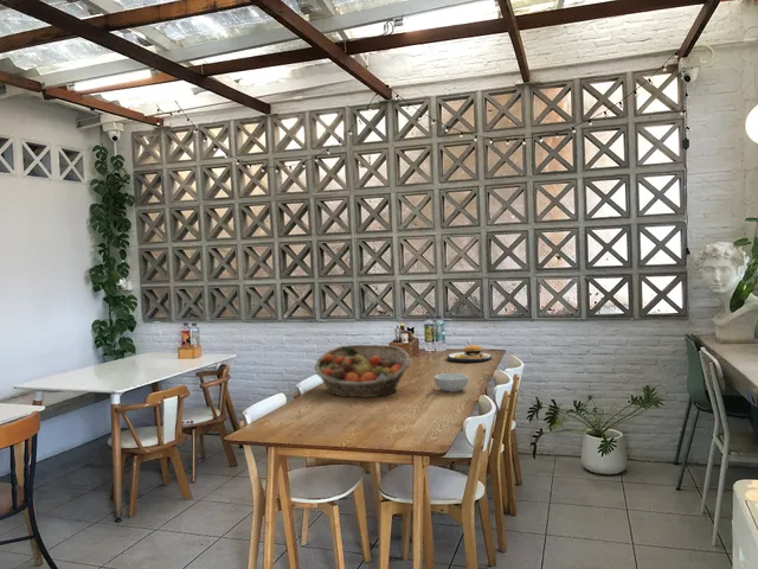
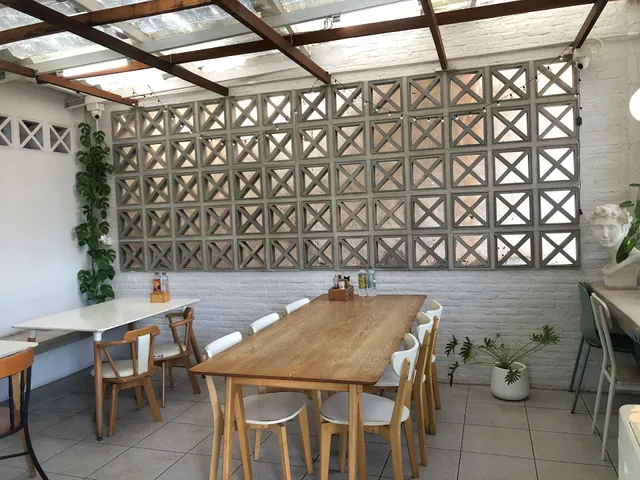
- fruit basket (362, 370)
- plate (469, 347)
- cereal bowl (451, 383)
